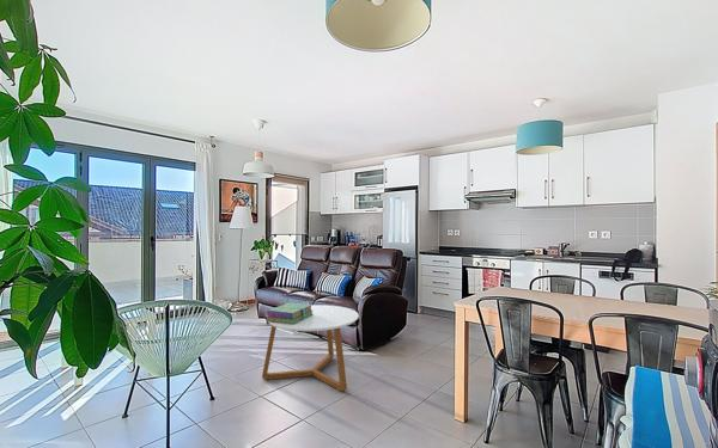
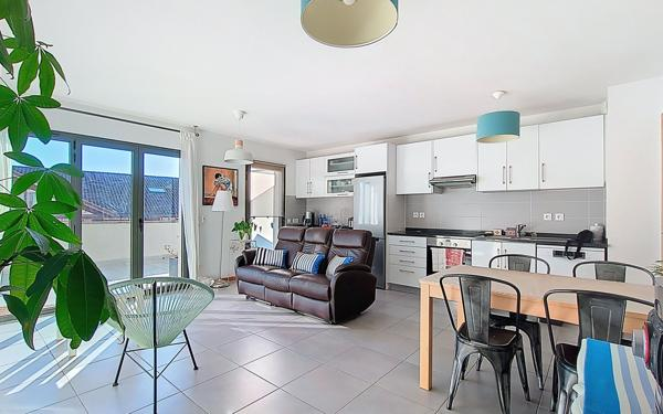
- coffee table (314, 330)
- stack of books (290, 312)
